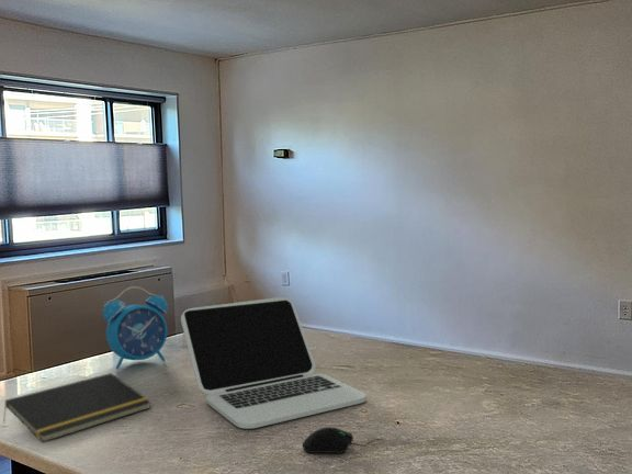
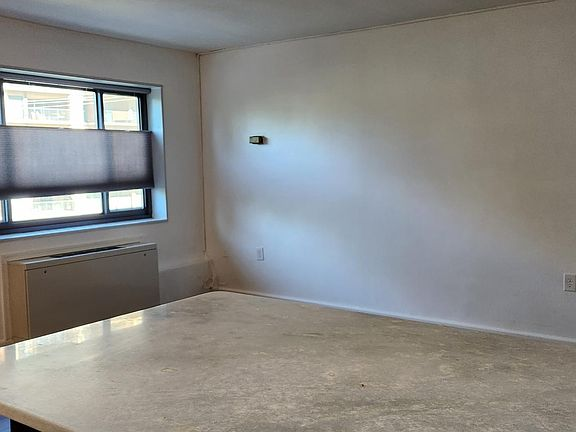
- notepad (79, 404)
- alarm clock (137, 325)
- computer mouse (342, 436)
- laptop (270, 352)
